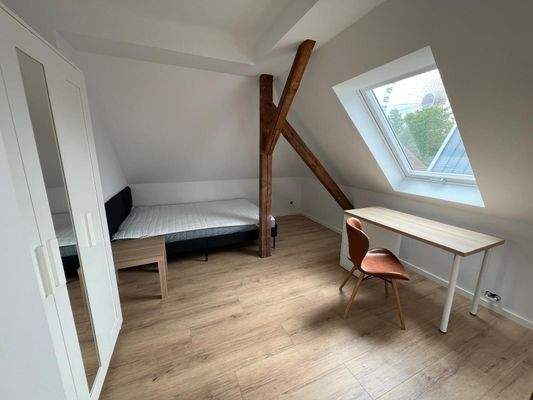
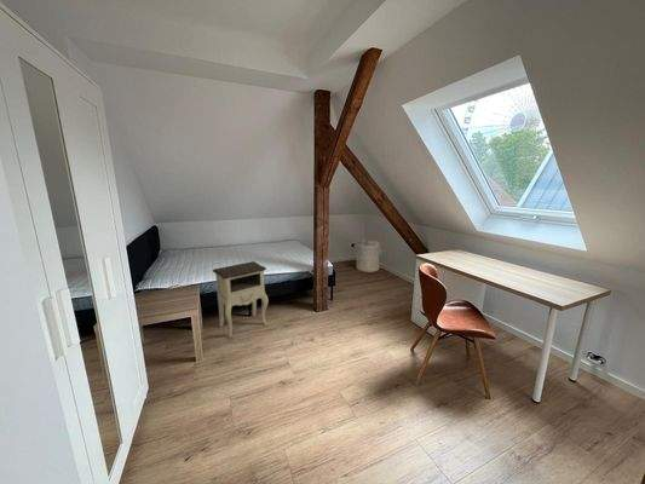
+ laundry hamper (368, 254)
+ nightstand (241, 296)
